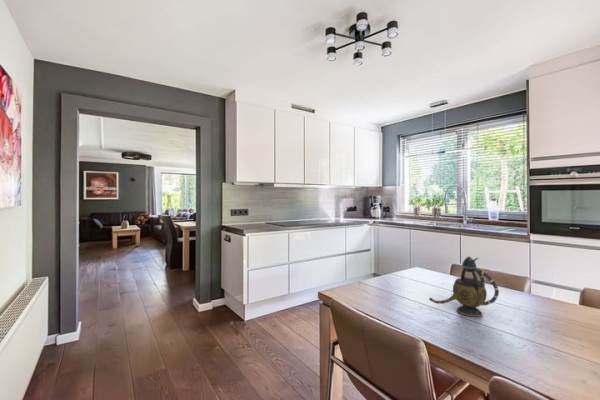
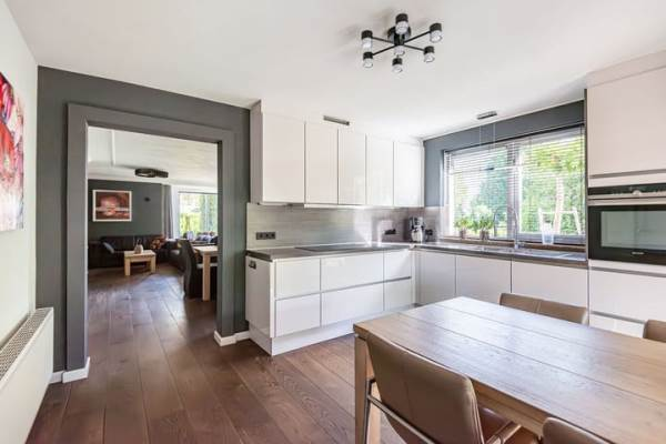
- teapot (460, 284)
